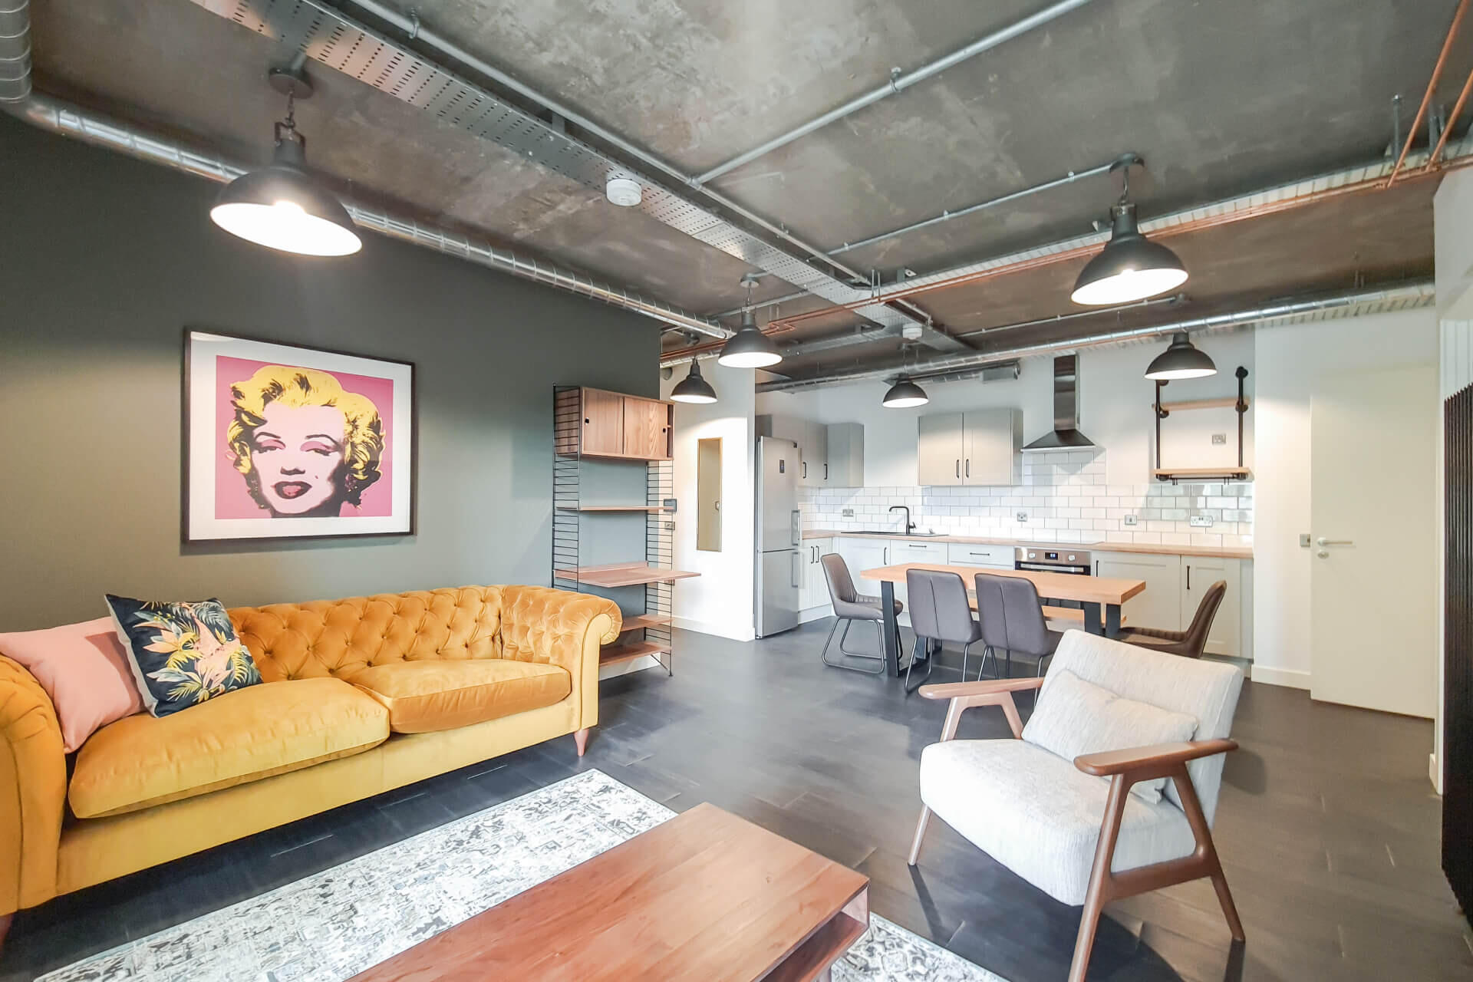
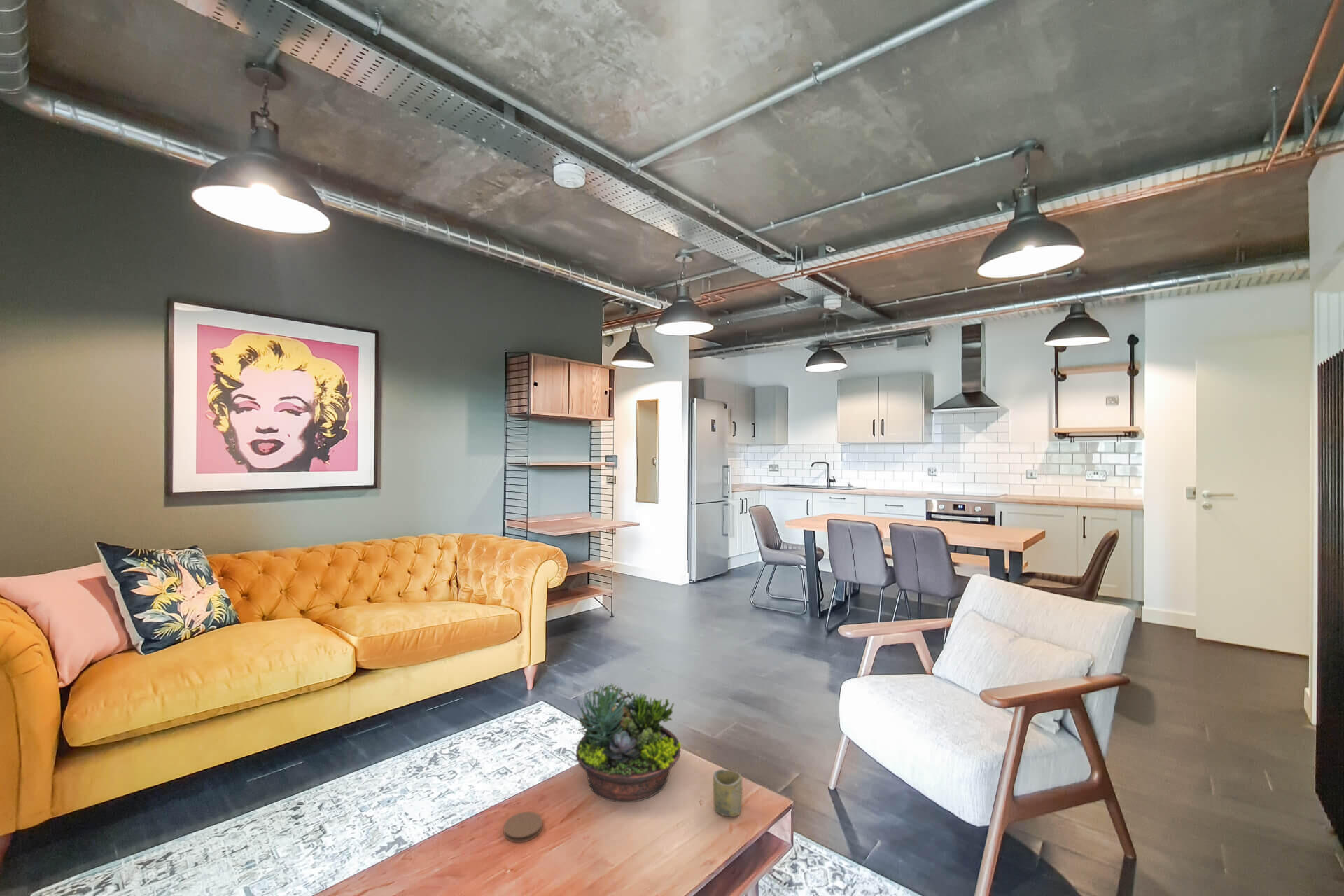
+ succulent planter (629, 730)
+ coaster (523, 826)
+ cup (727, 792)
